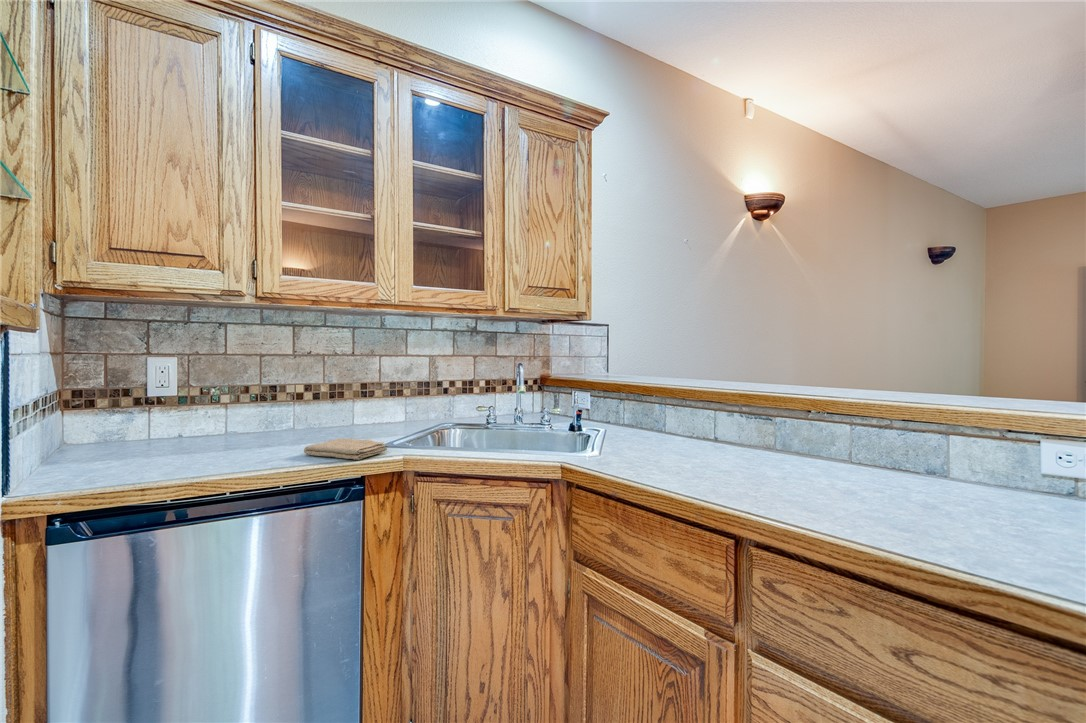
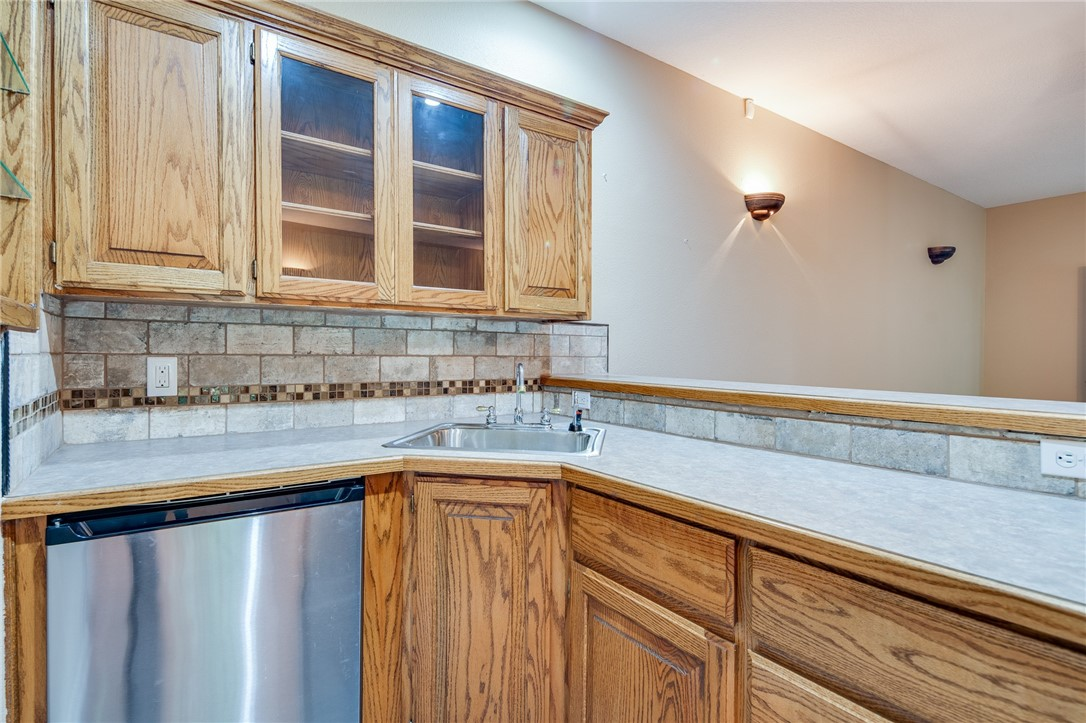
- washcloth (346, 447)
